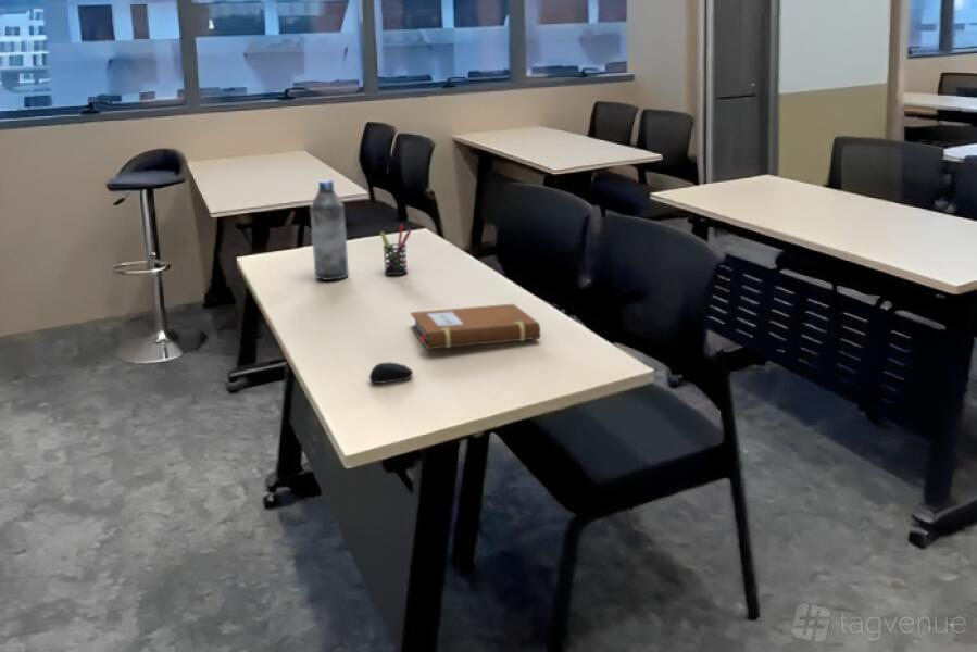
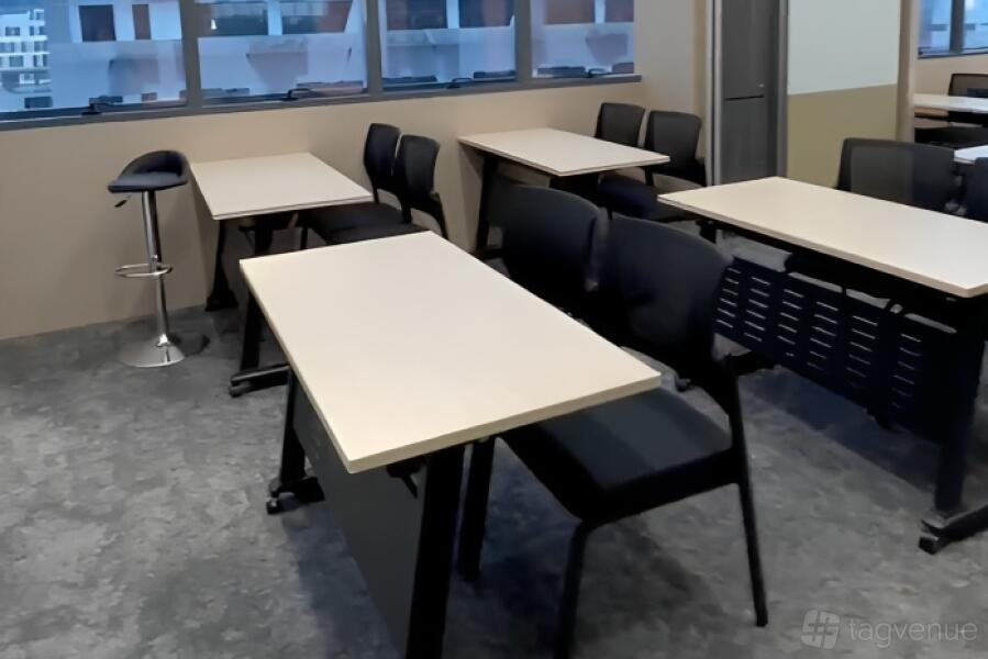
- computer mouse (391, 371)
- notebook (471, 326)
- water bottle (328, 229)
- pen holder (393, 249)
